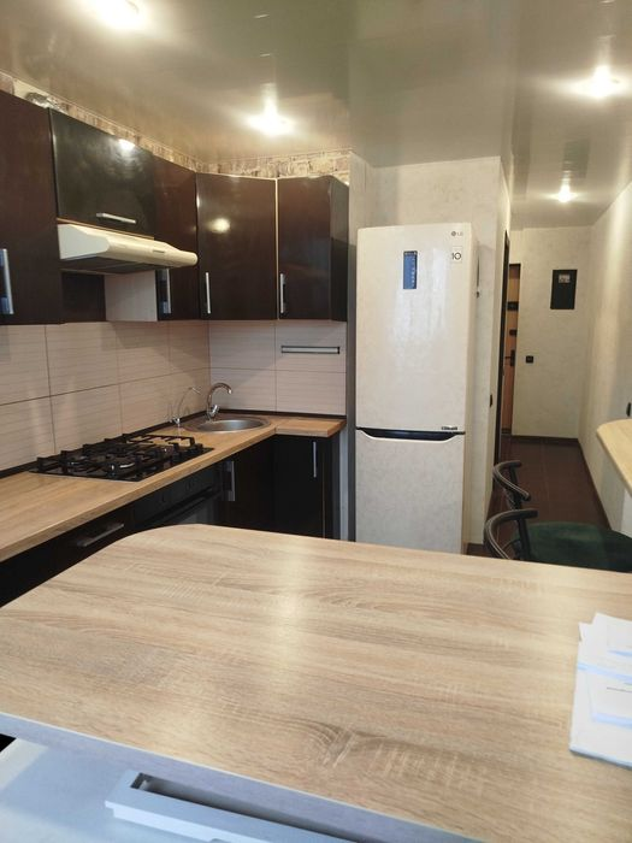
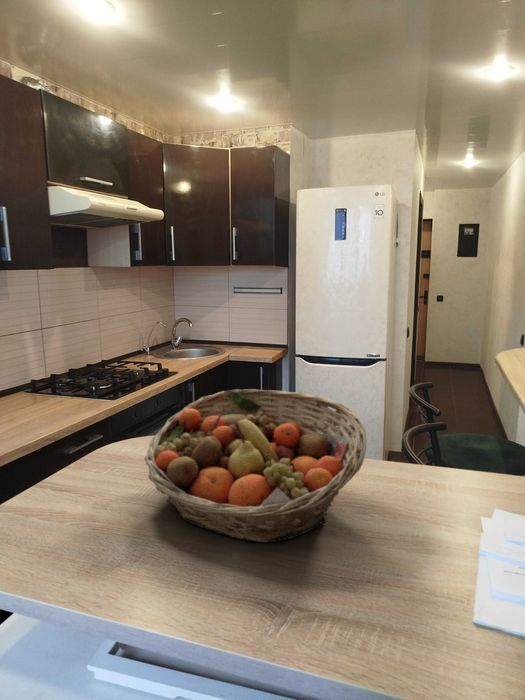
+ fruit basket (253, 456)
